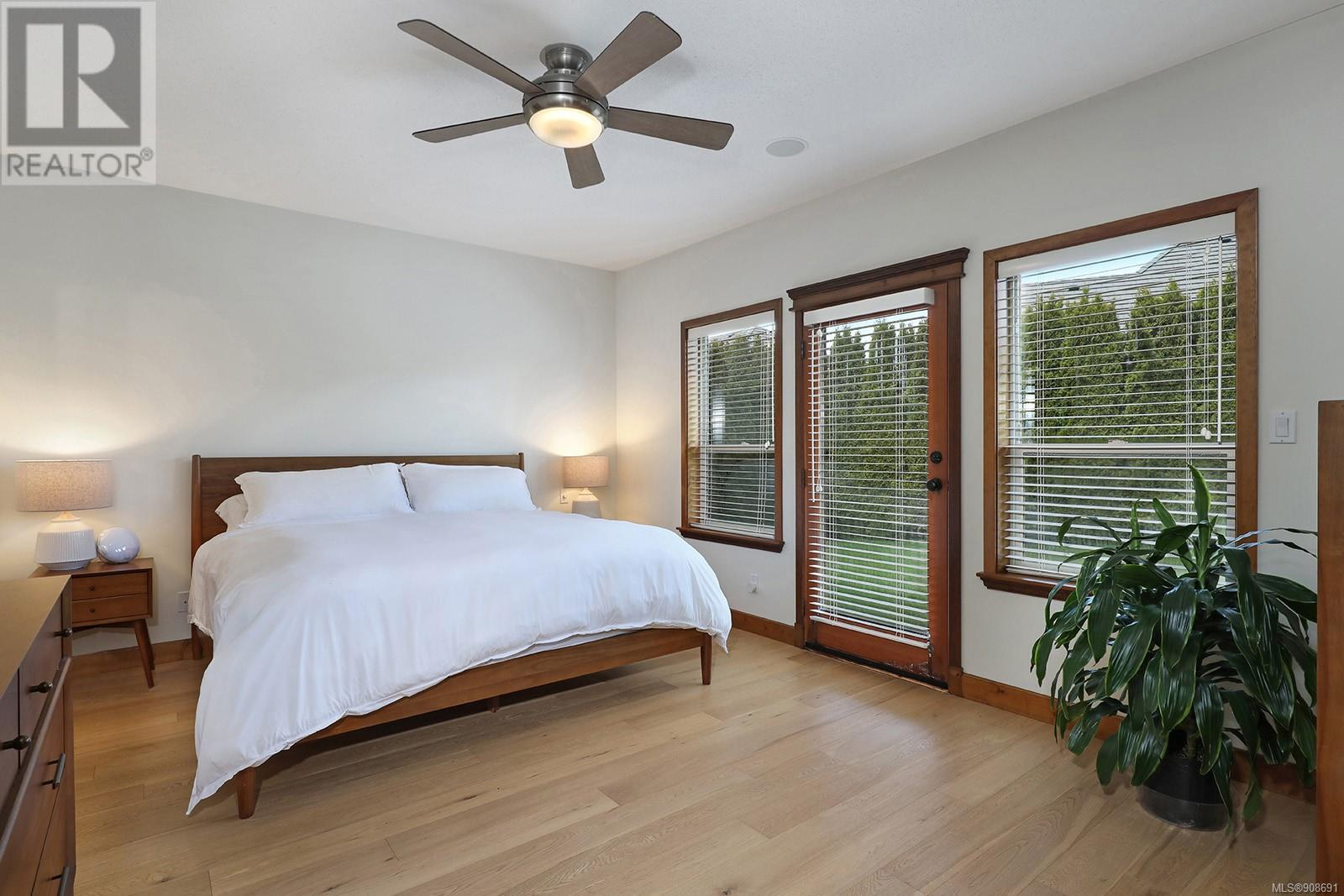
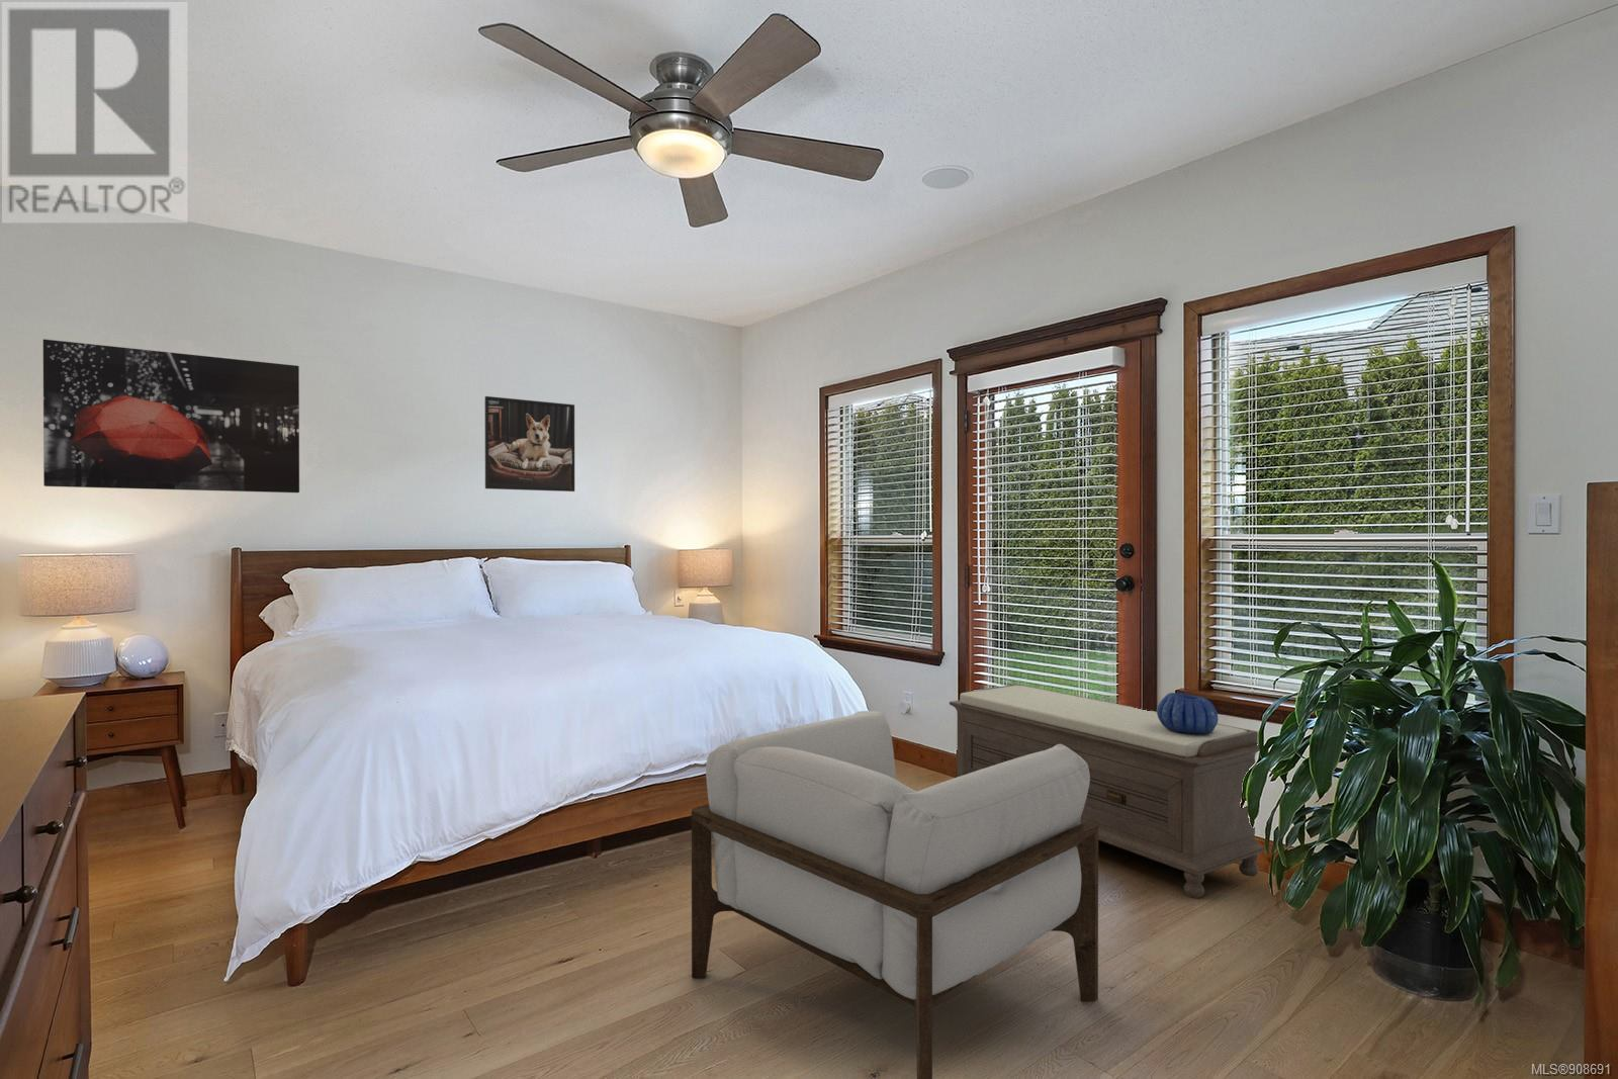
+ bench (1090, 773)
+ decorative bowl (1187, 712)
+ armchair (888, 863)
+ wall art (181, 421)
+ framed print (531, 444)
